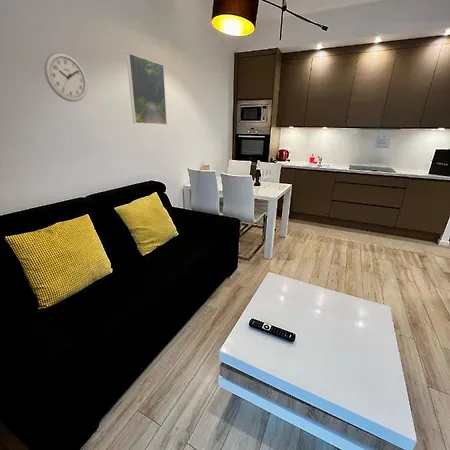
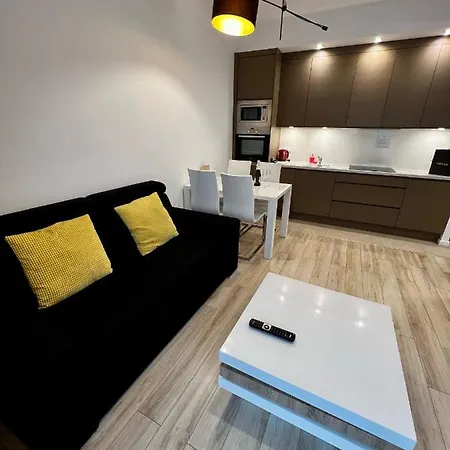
- wall clock (67, 77)
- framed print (148, 93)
